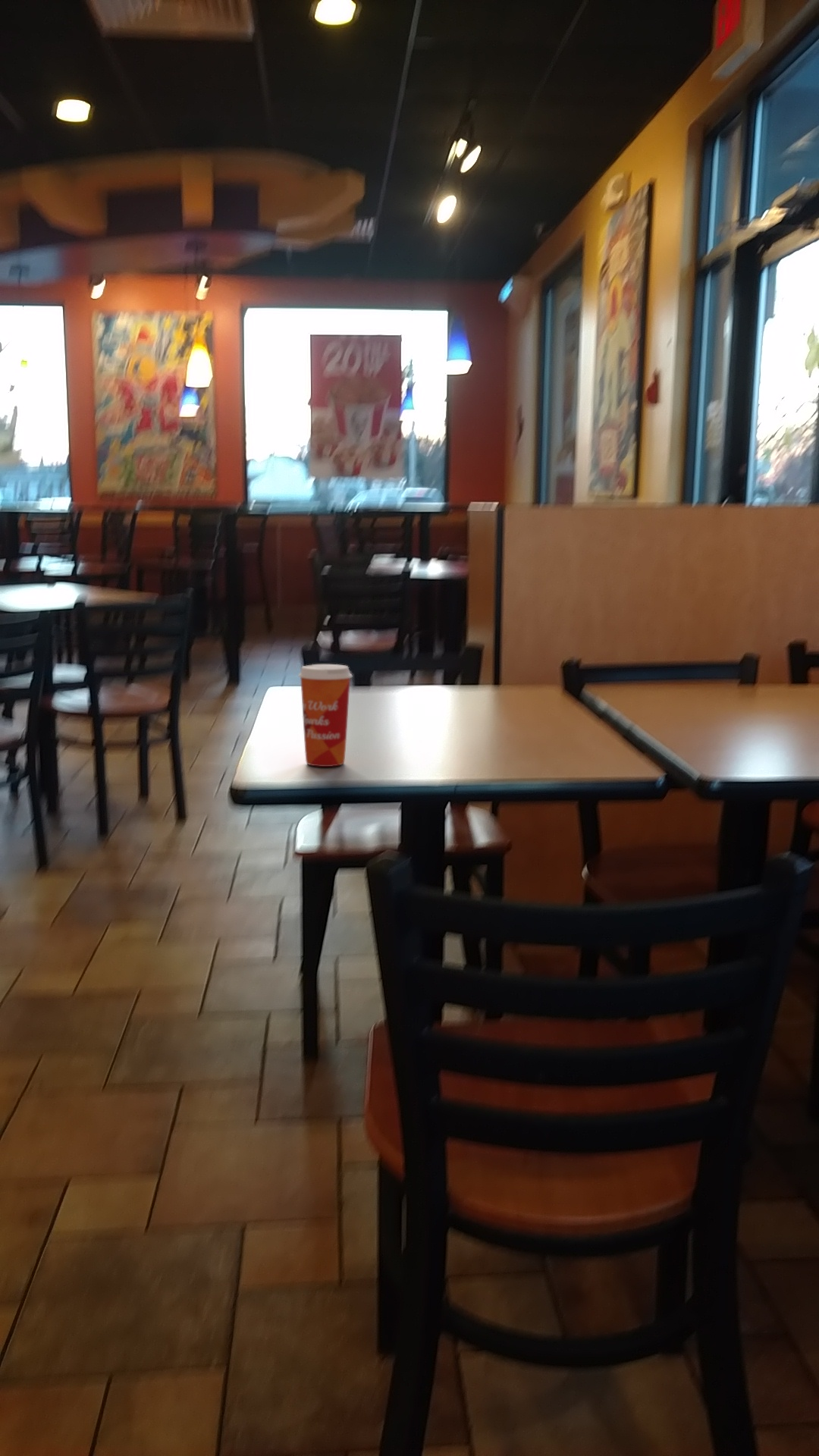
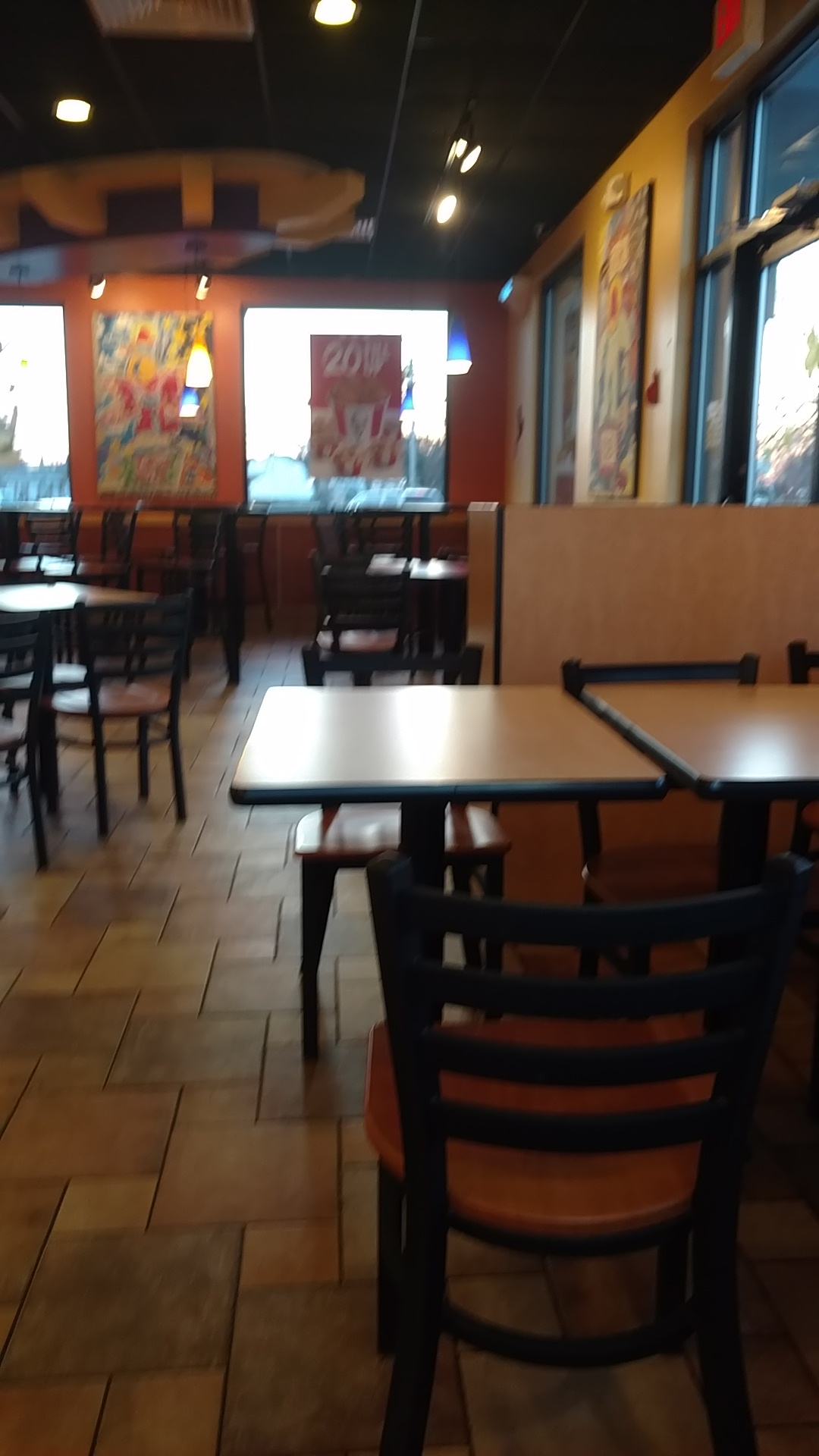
- paper cup (325, 714)
